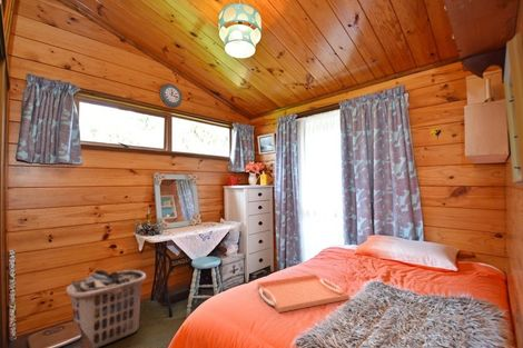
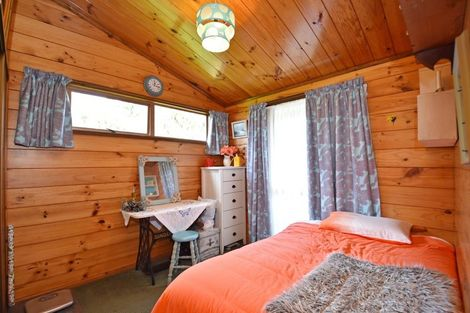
- serving tray (299, 290)
- clothes hamper (108, 301)
